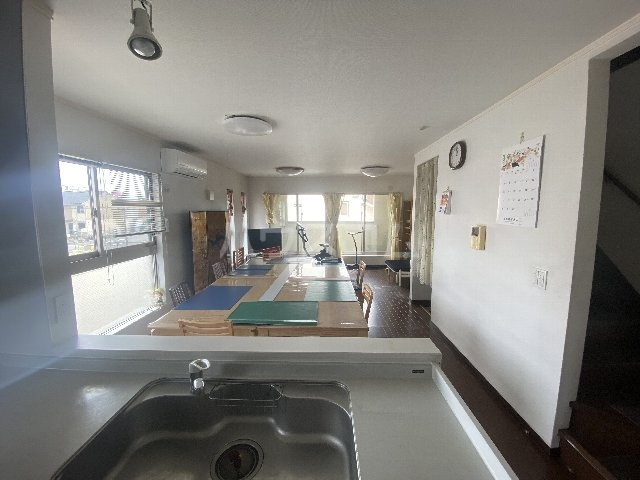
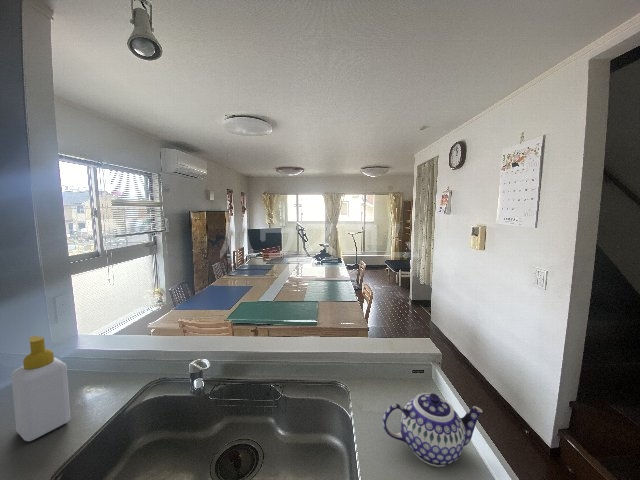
+ soap bottle (40, 383)
+ teapot (431, 422)
